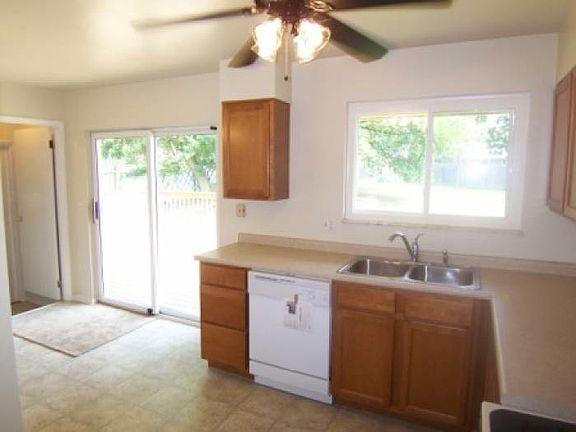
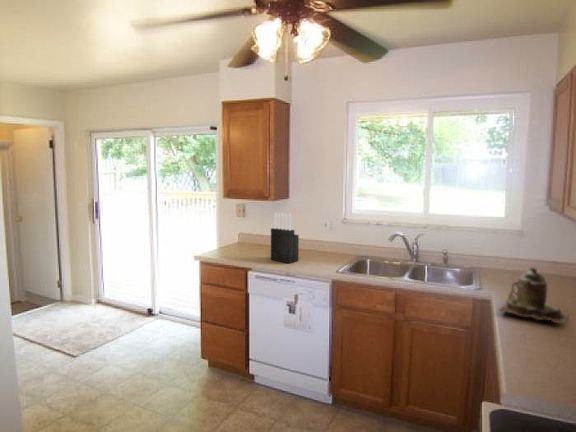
+ teapot (535, 291)
+ knife block (285, 236)
